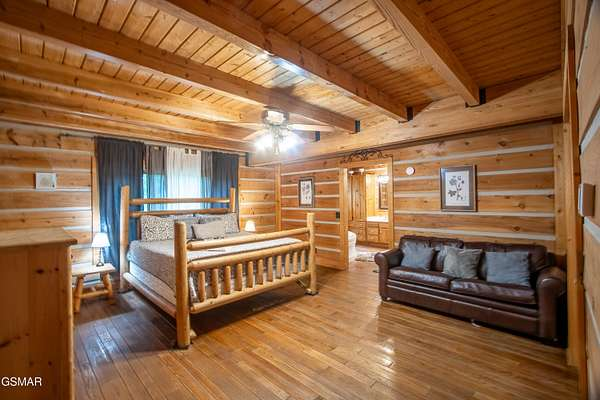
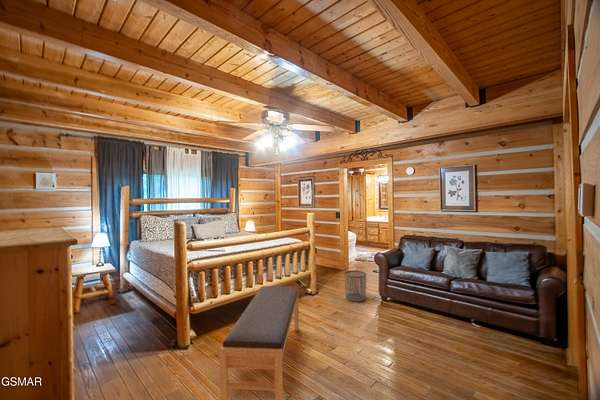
+ bench (269, 334)
+ waste bin (355, 285)
